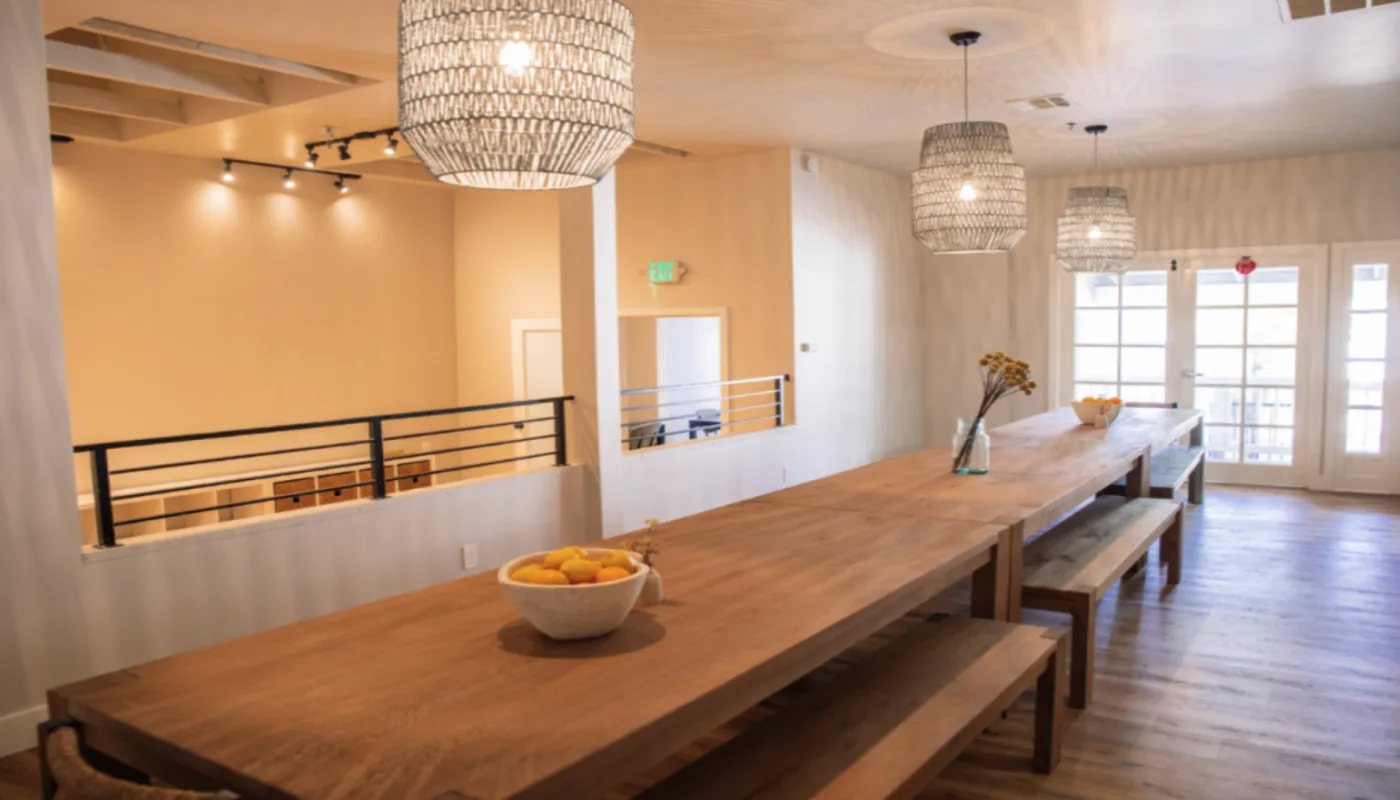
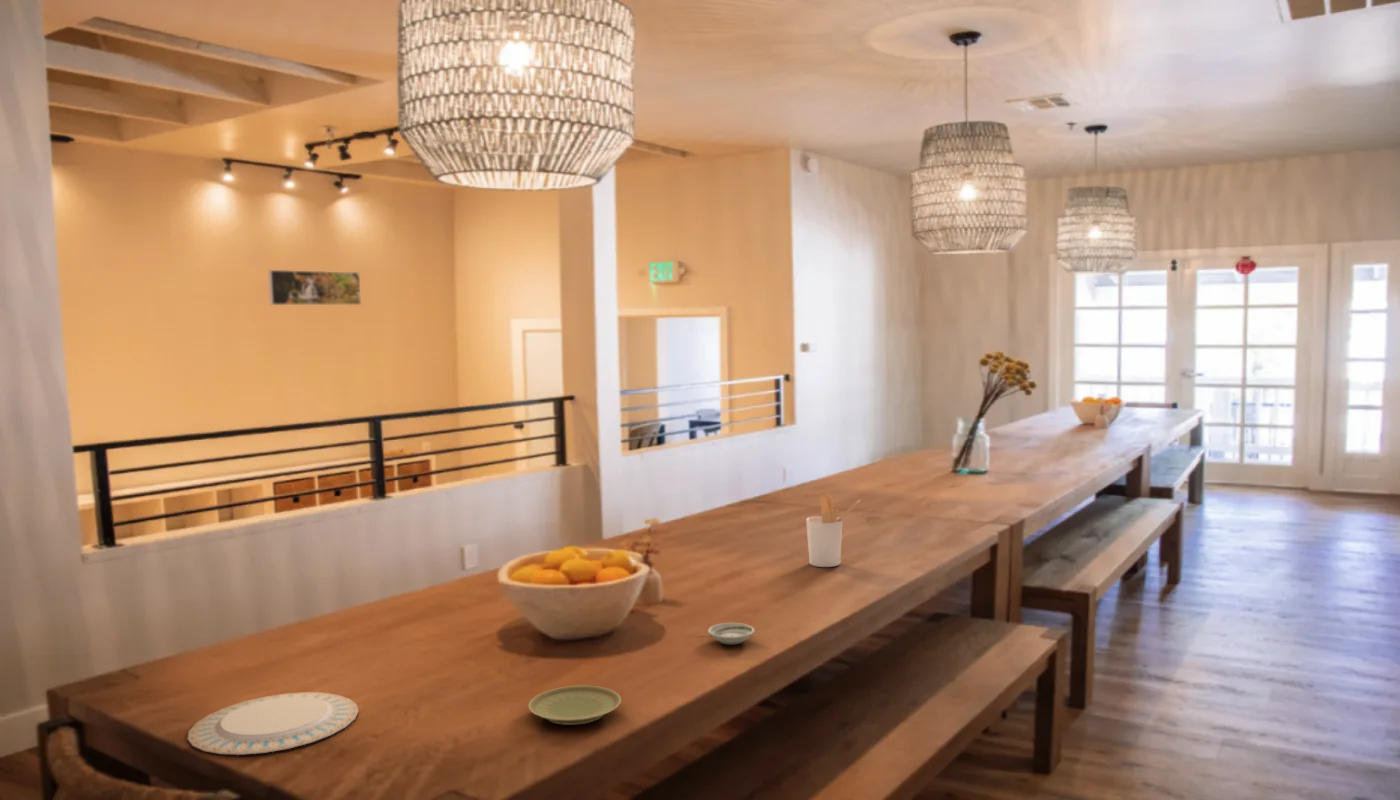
+ saucer (731, 635)
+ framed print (316, 288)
+ plate (575, 707)
+ utensil holder (834, 530)
+ chinaware (275, 718)
